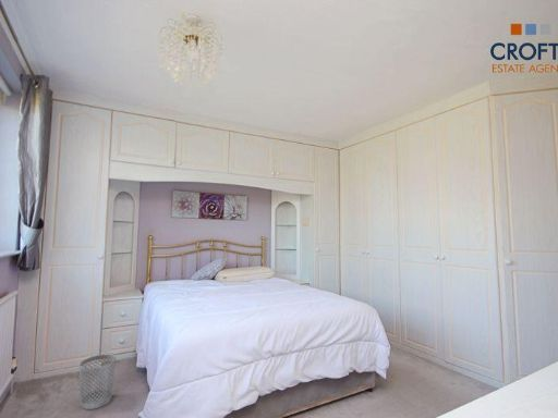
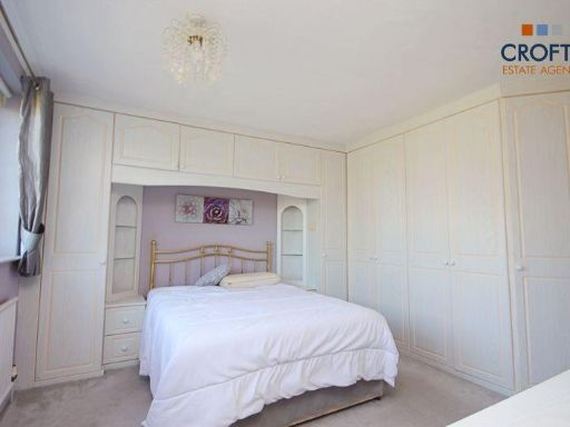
- wastebasket (96, 381)
